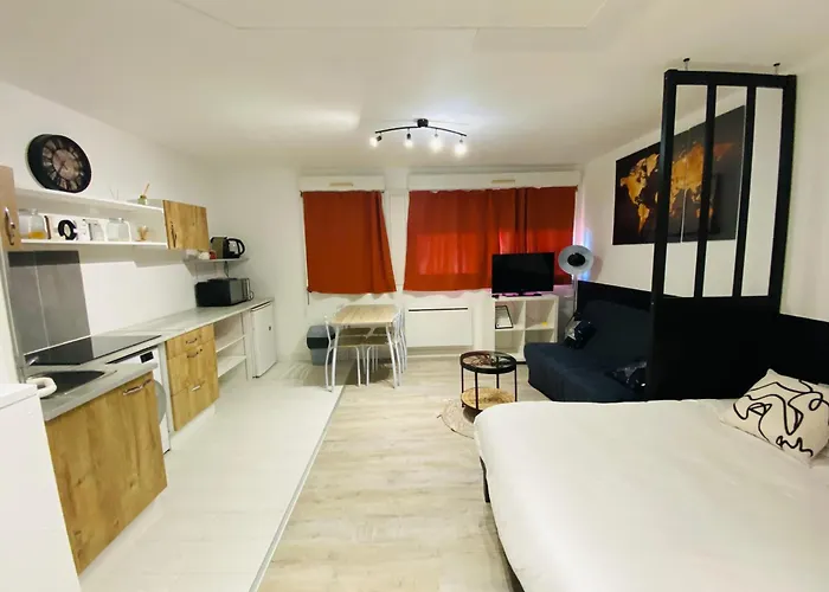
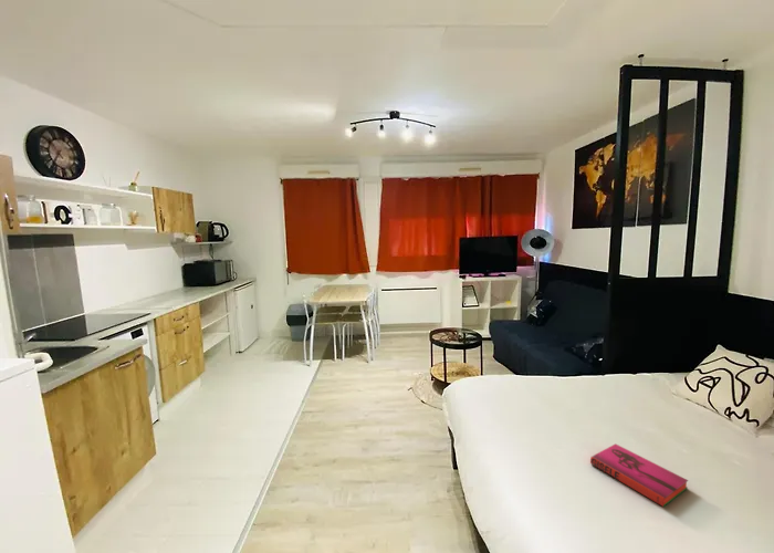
+ hardback book (636, 471)
